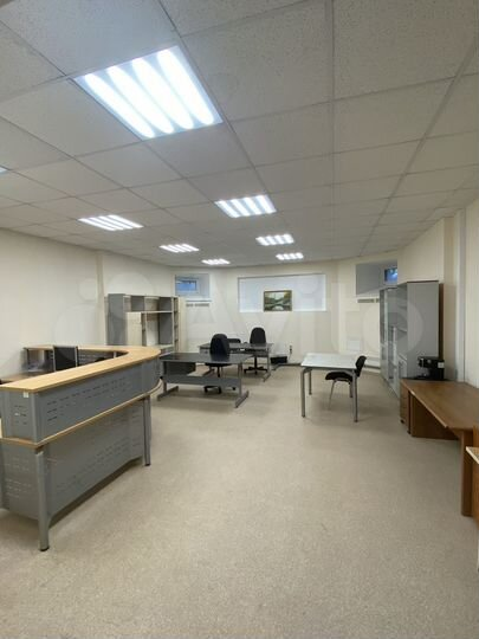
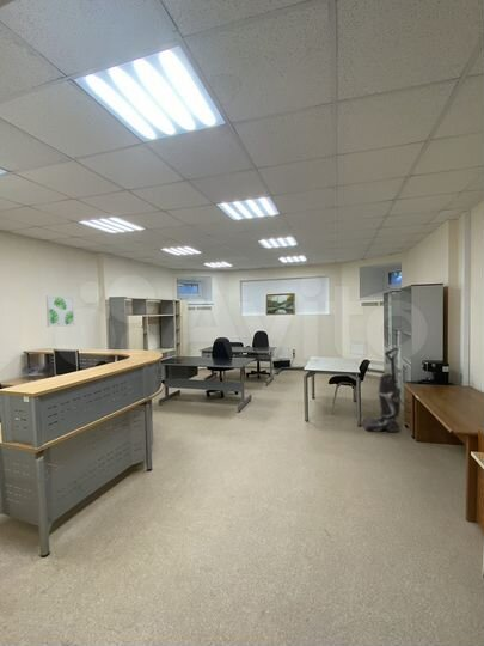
+ wall art (61, 311)
+ vacuum cleaner (381, 388)
